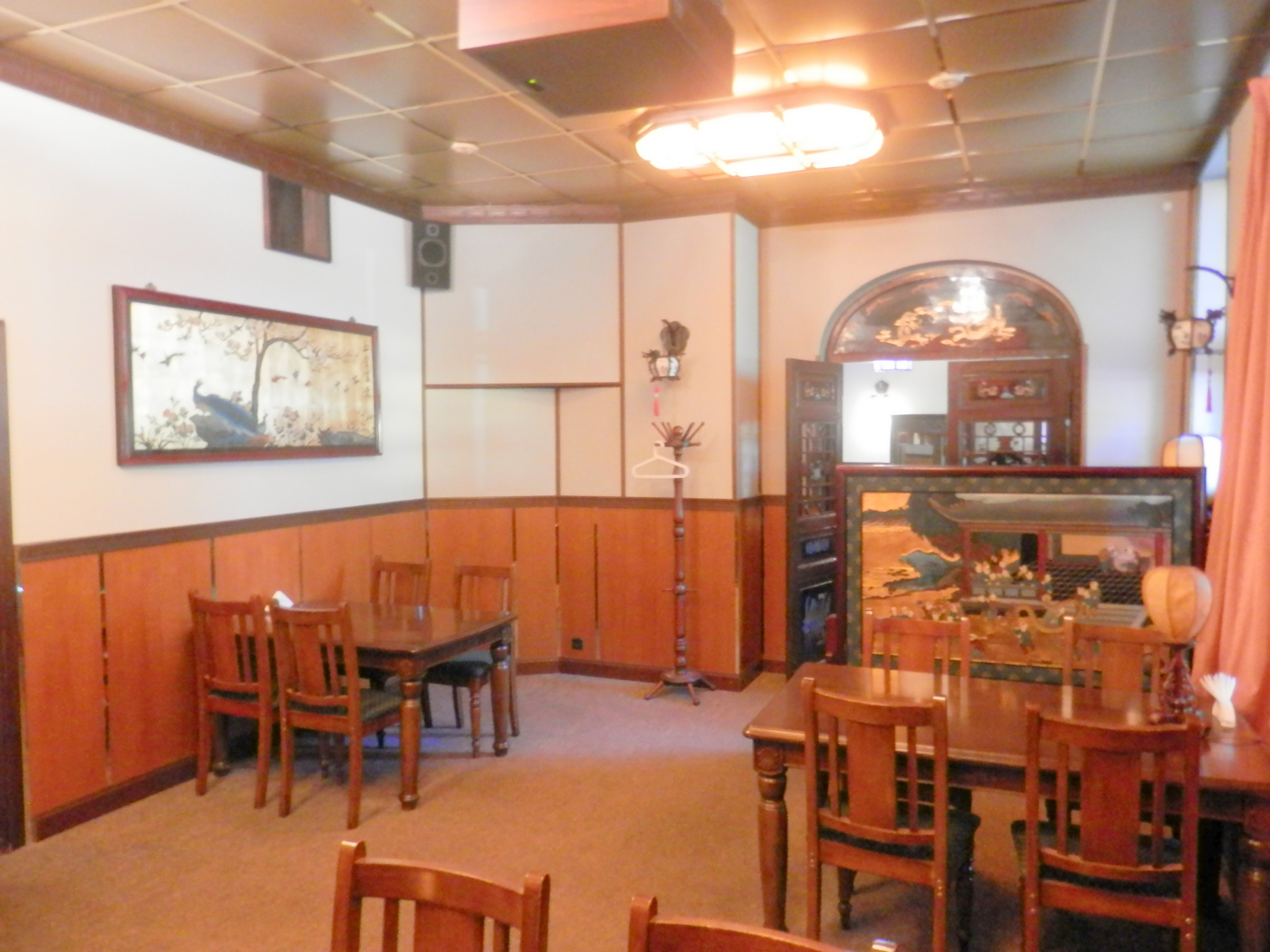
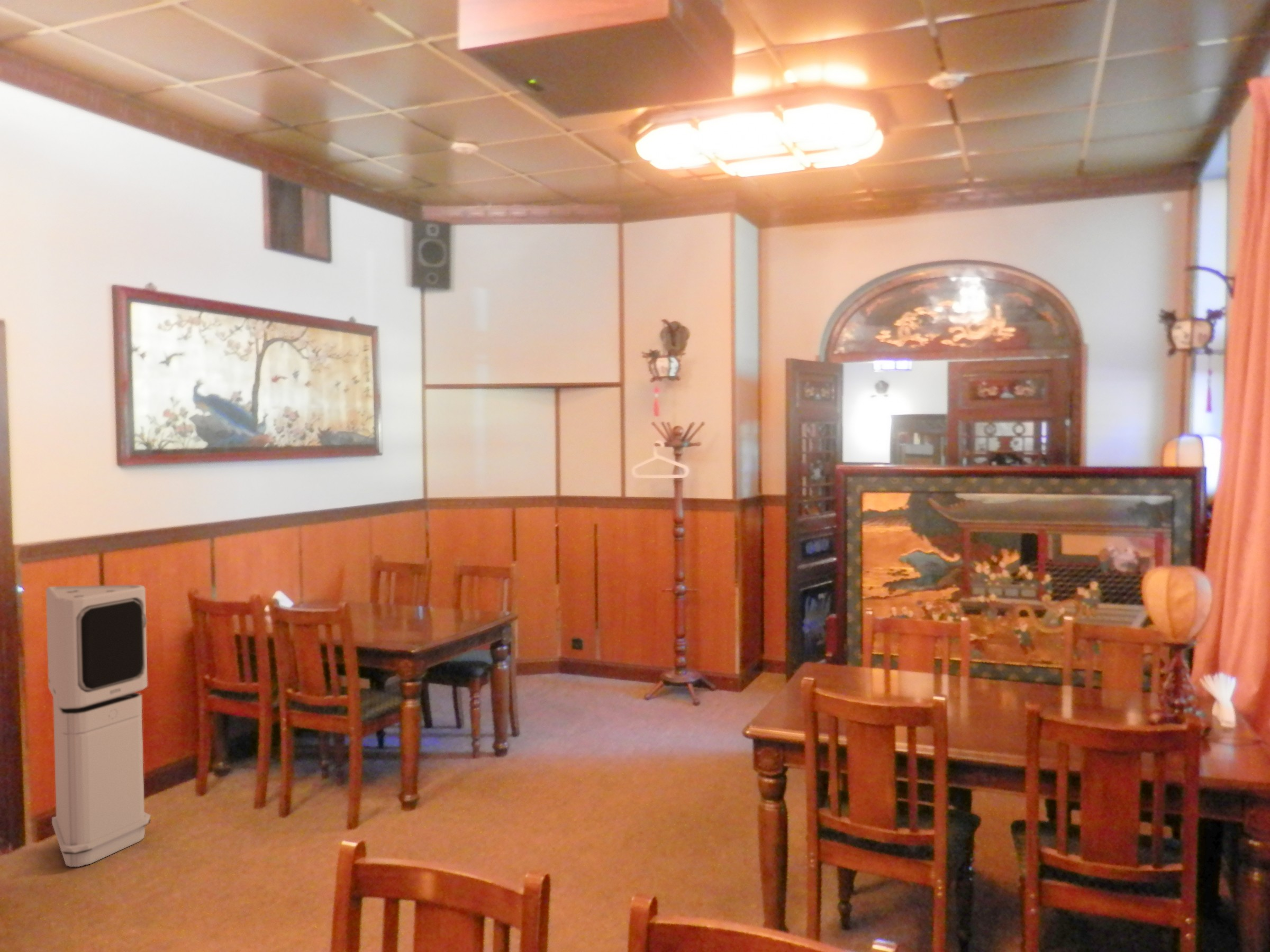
+ air purifier (84, 718)
